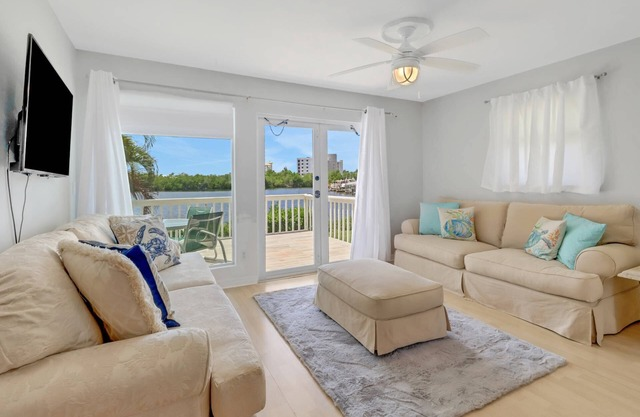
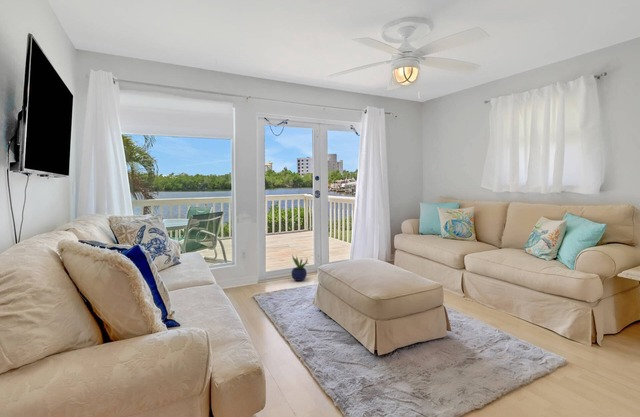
+ potted plant (299, 267)
